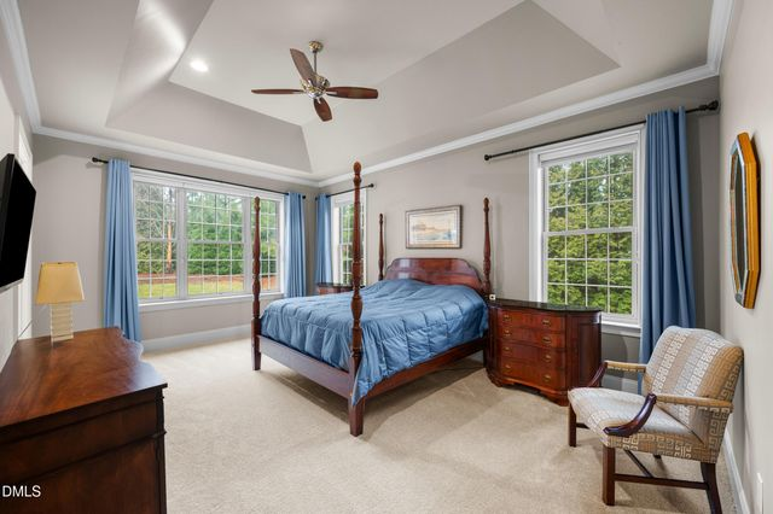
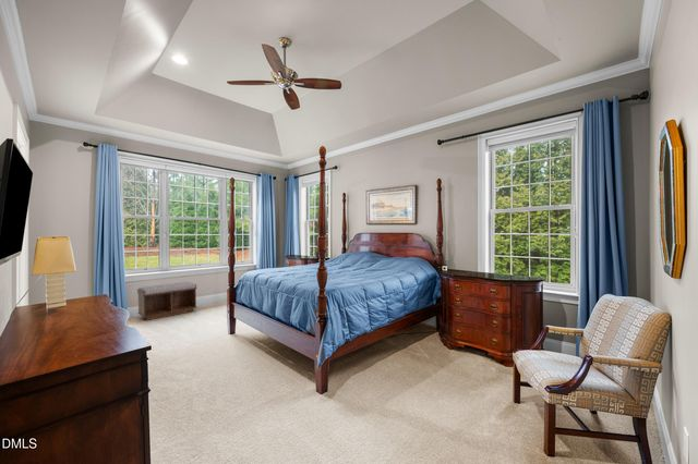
+ bench (168, 298)
